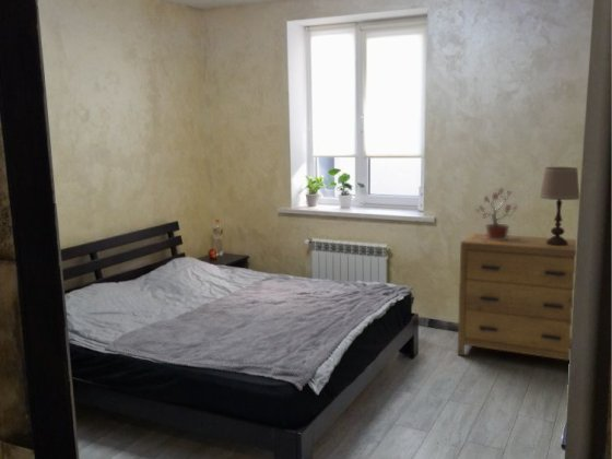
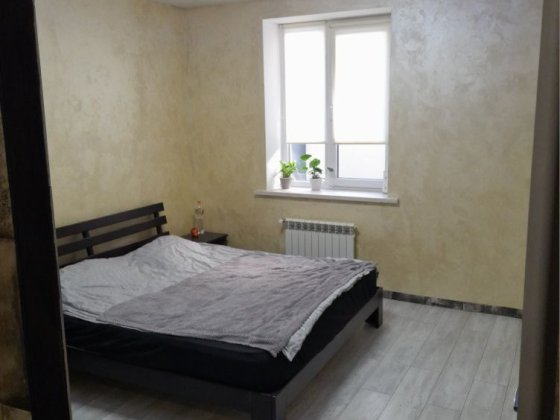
- dresser (523, 298)
- table lamp (558, 205)
- potted plant (496, 212)
